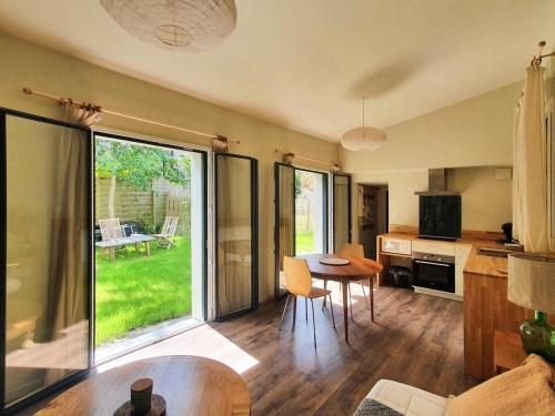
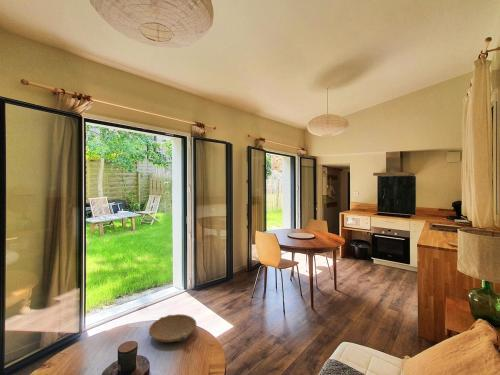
+ bowl (173, 327)
